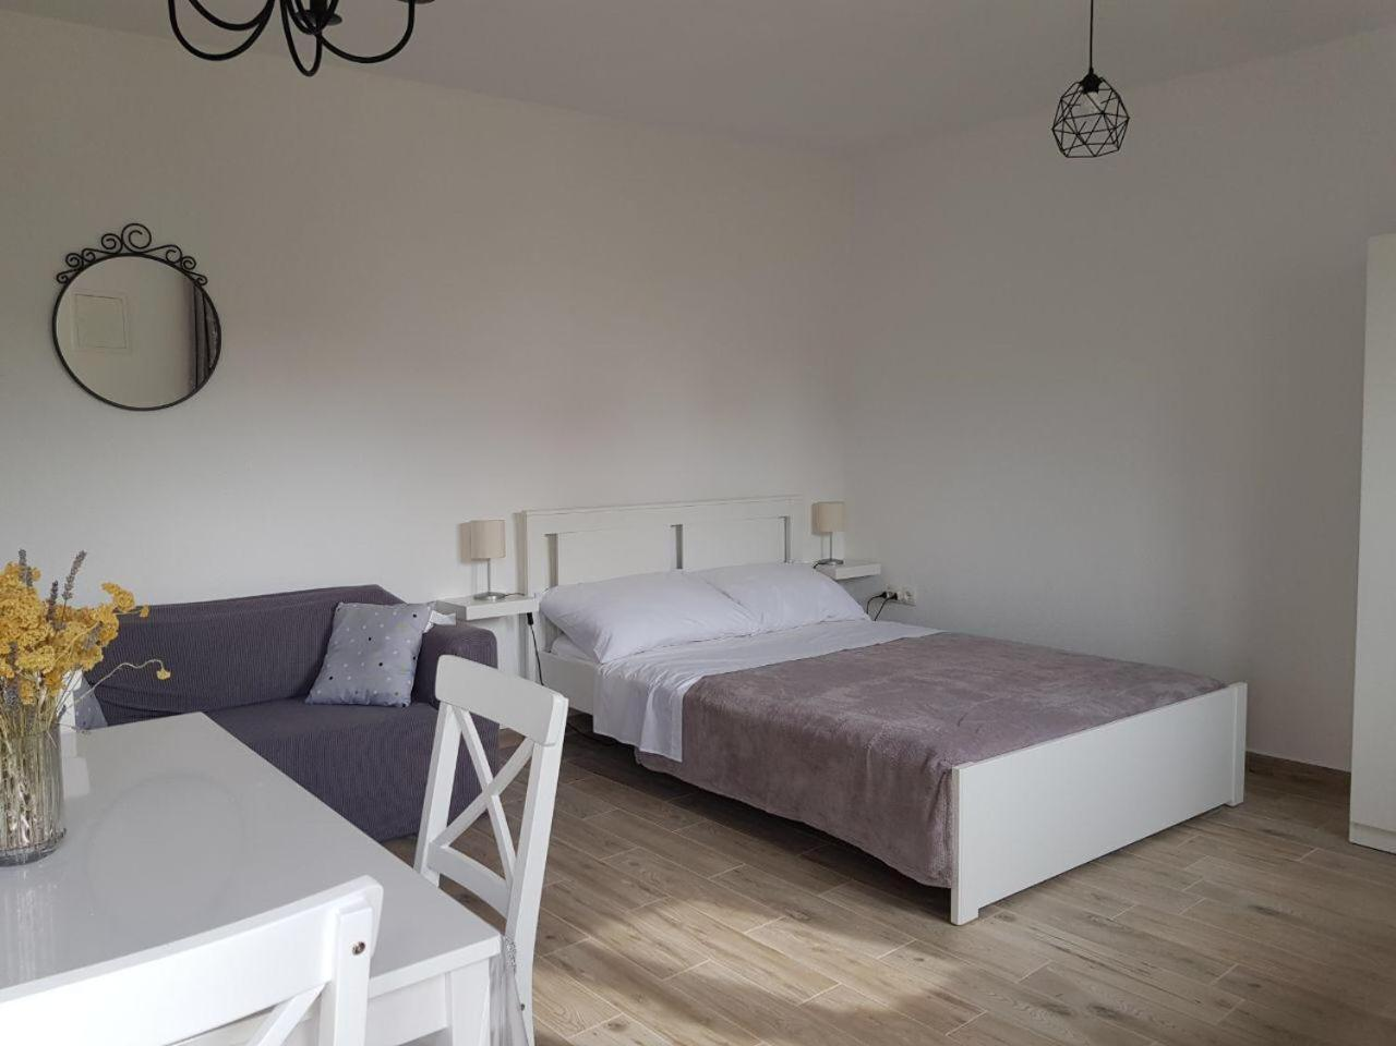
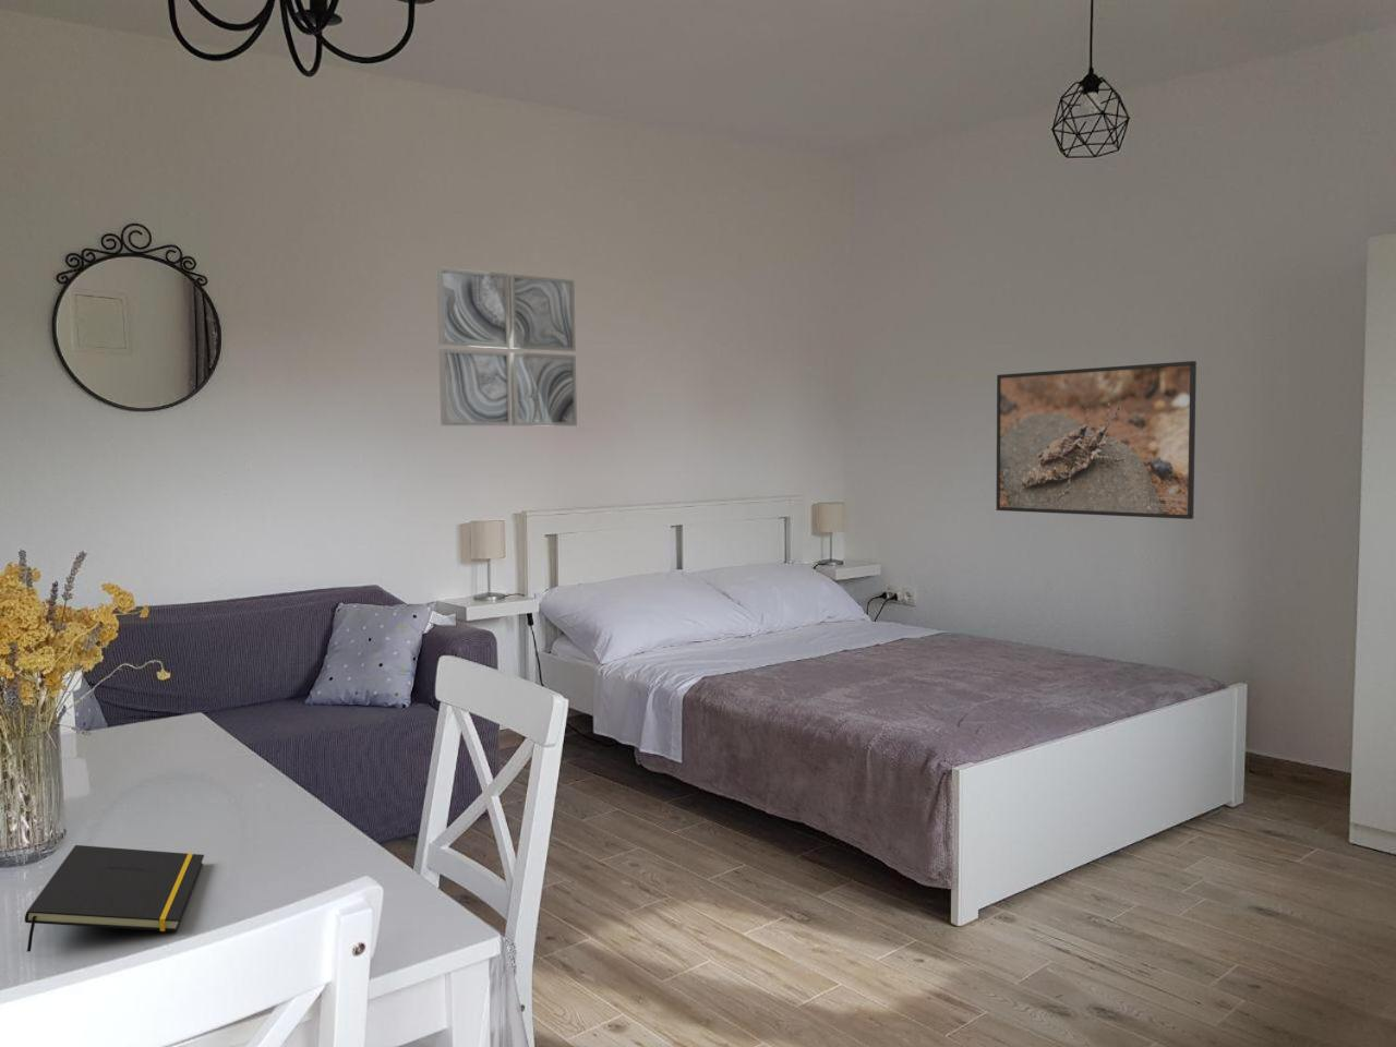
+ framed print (1087, 442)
+ notepad (122, 885)
+ wall art (510, 348)
